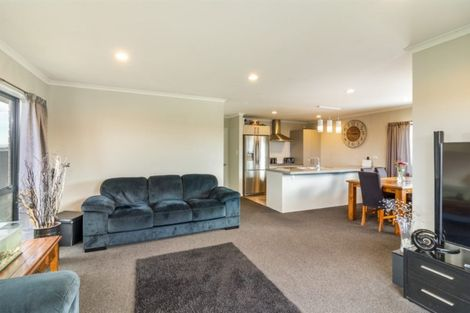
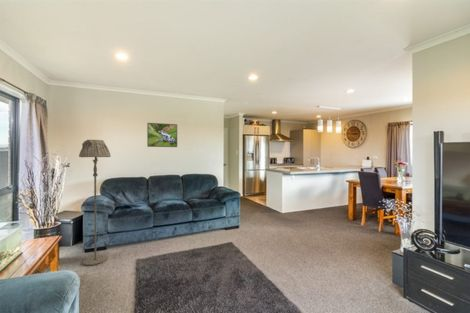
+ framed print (162, 135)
+ floor lamp (95, 200)
